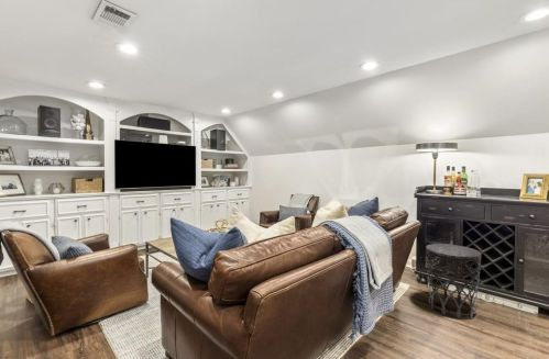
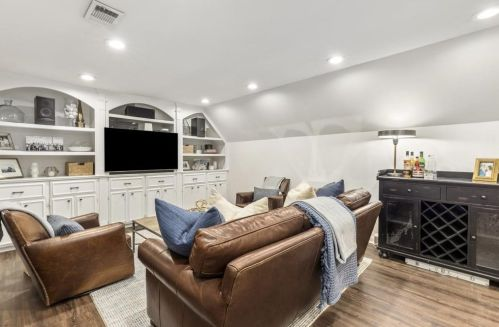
- side table (451, 279)
